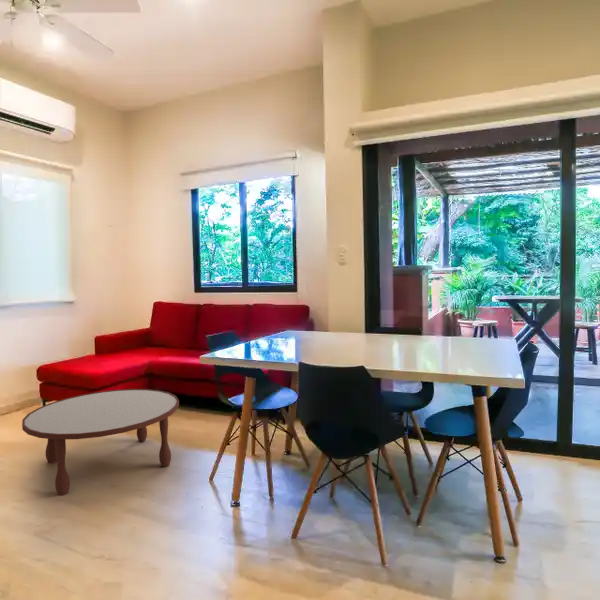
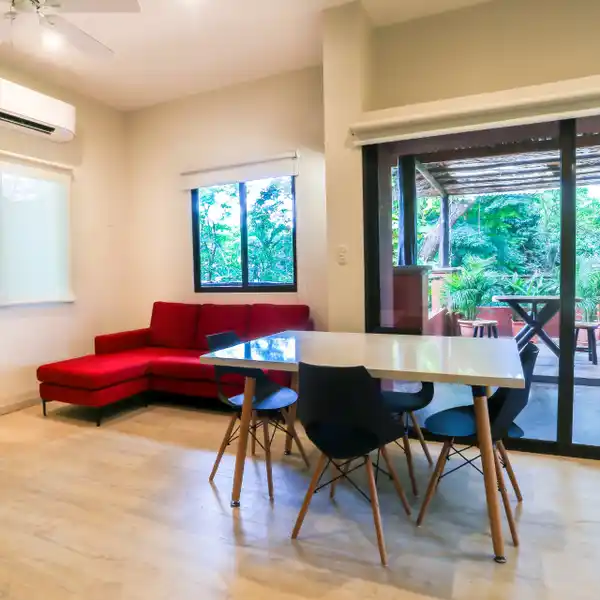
- coffee table (107, 435)
